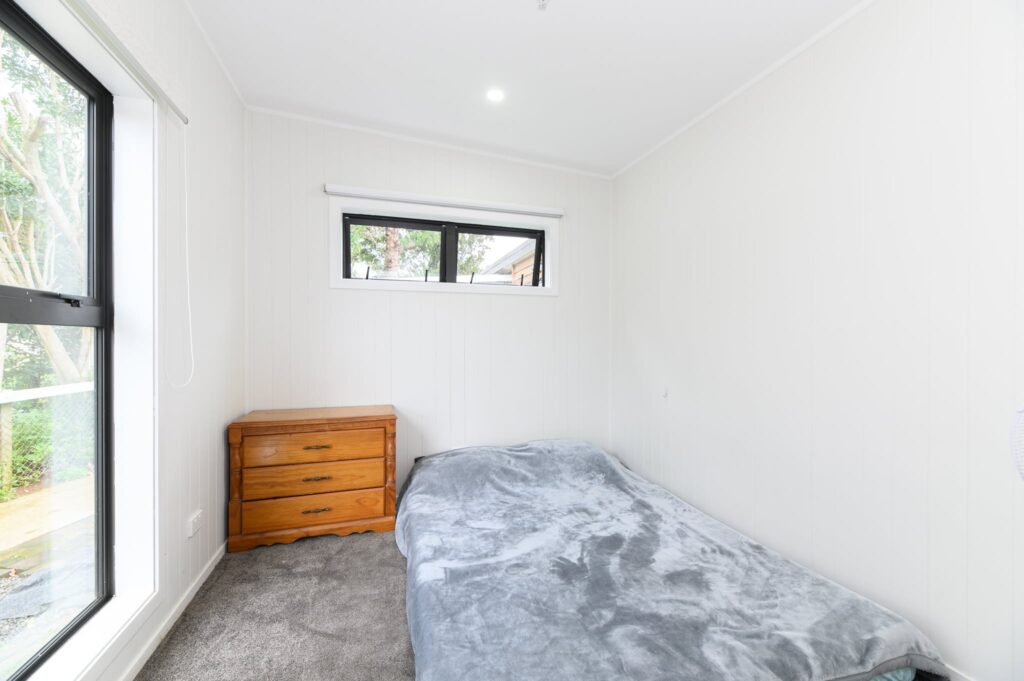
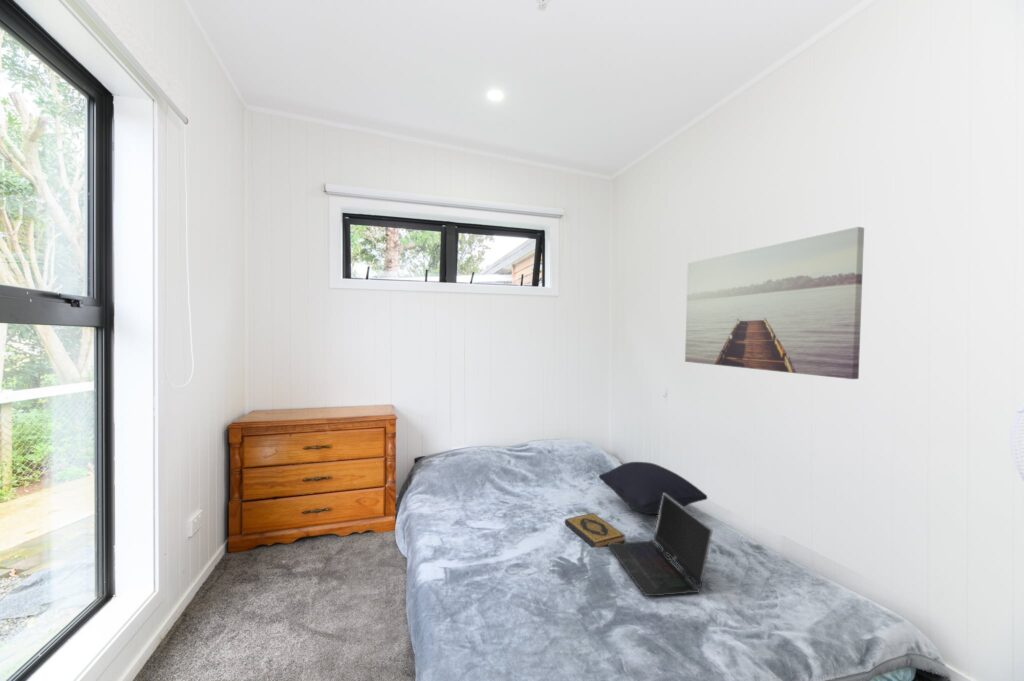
+ pillow (650, 486)
+ hardback book (593, 529)
+ wall art (755, 308)
+ laptop computer (655, 539)
